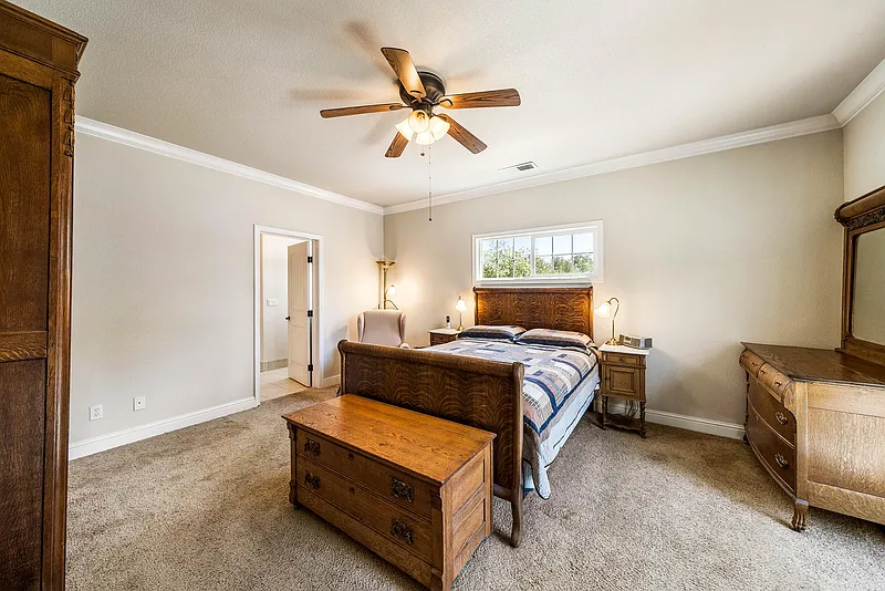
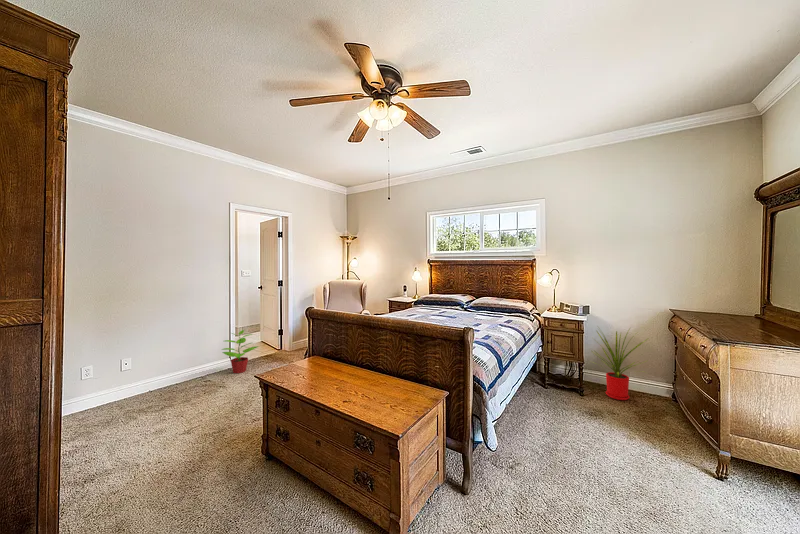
+ house plant (617, 362)
+ potted plant (238, 350)
